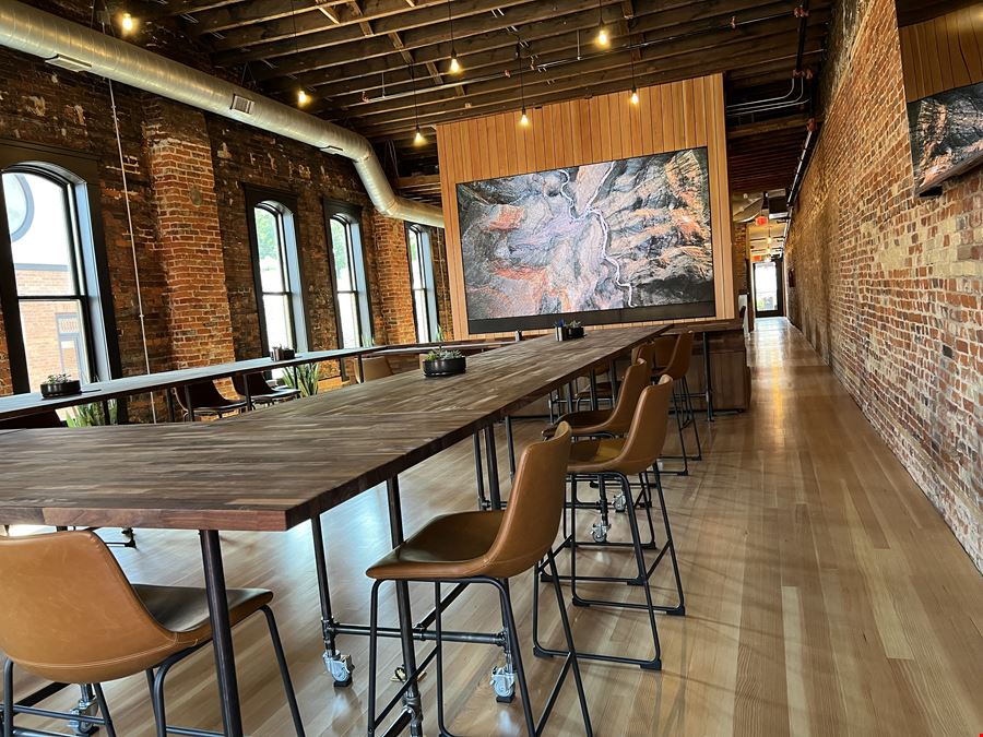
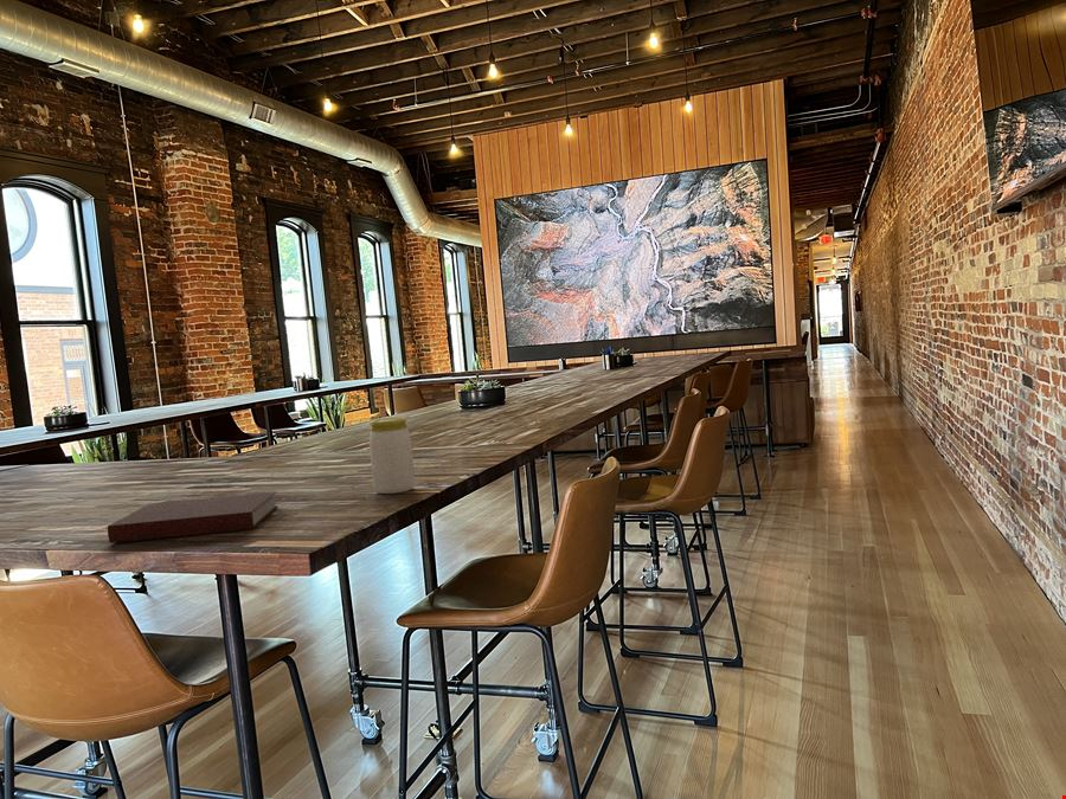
+ jar (391, 455)
+ notebook (198, 515)
